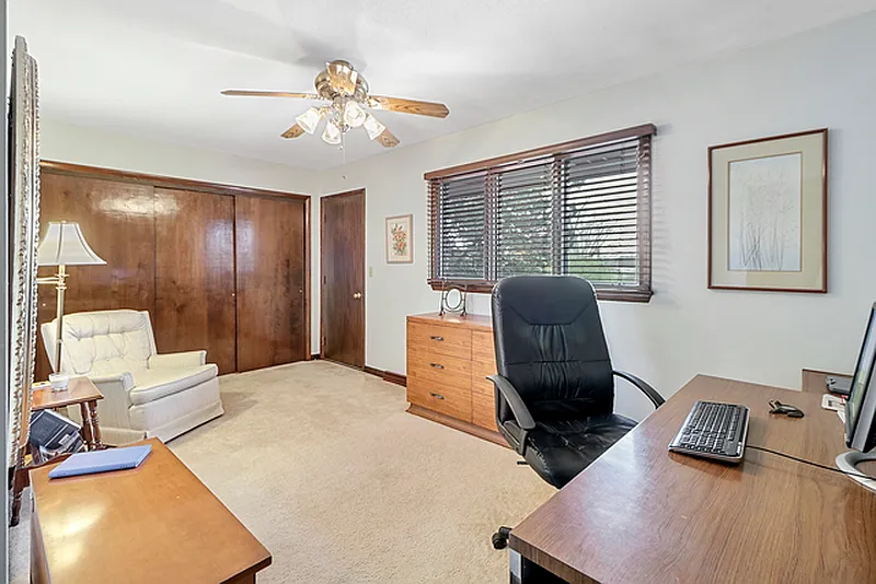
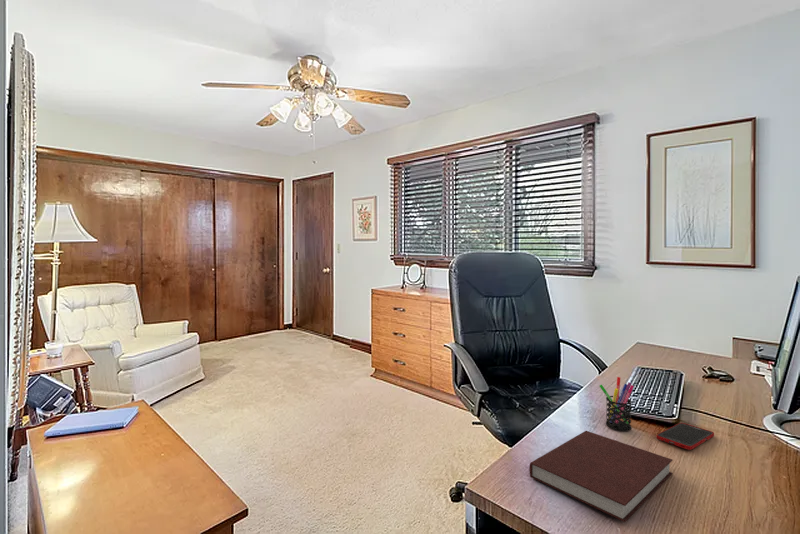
+ pen holder (615, 402)
+ notebook (601, 468)
+ cell phone (685, 435)
